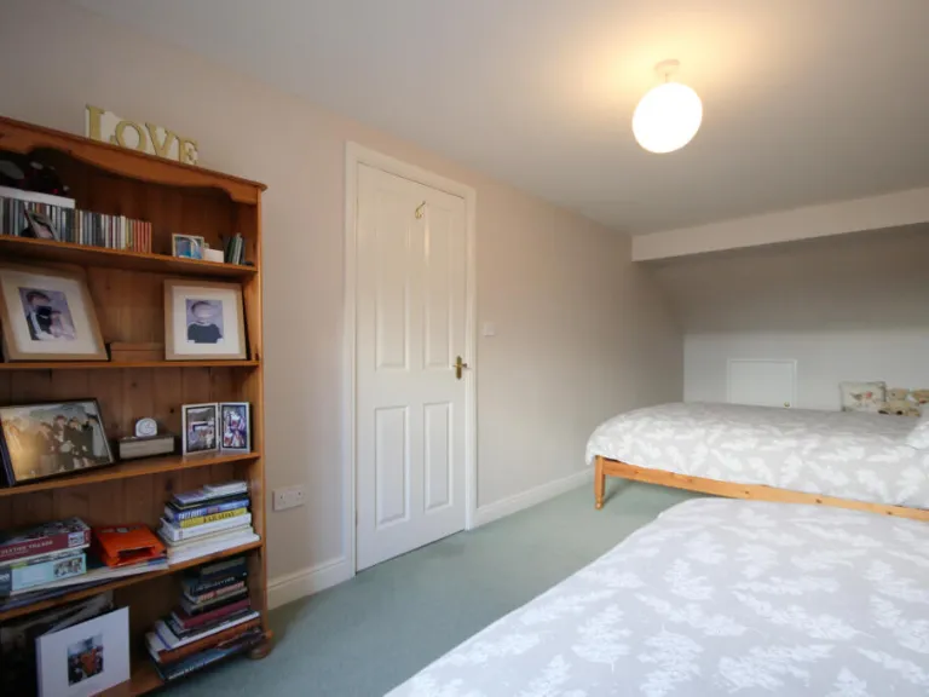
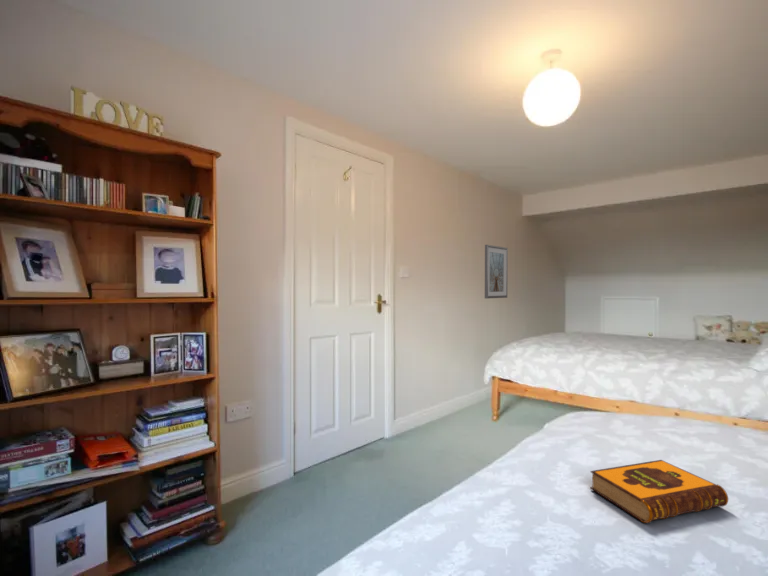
+ hardback book (656, 489)
+ picture frame (496, 272)
